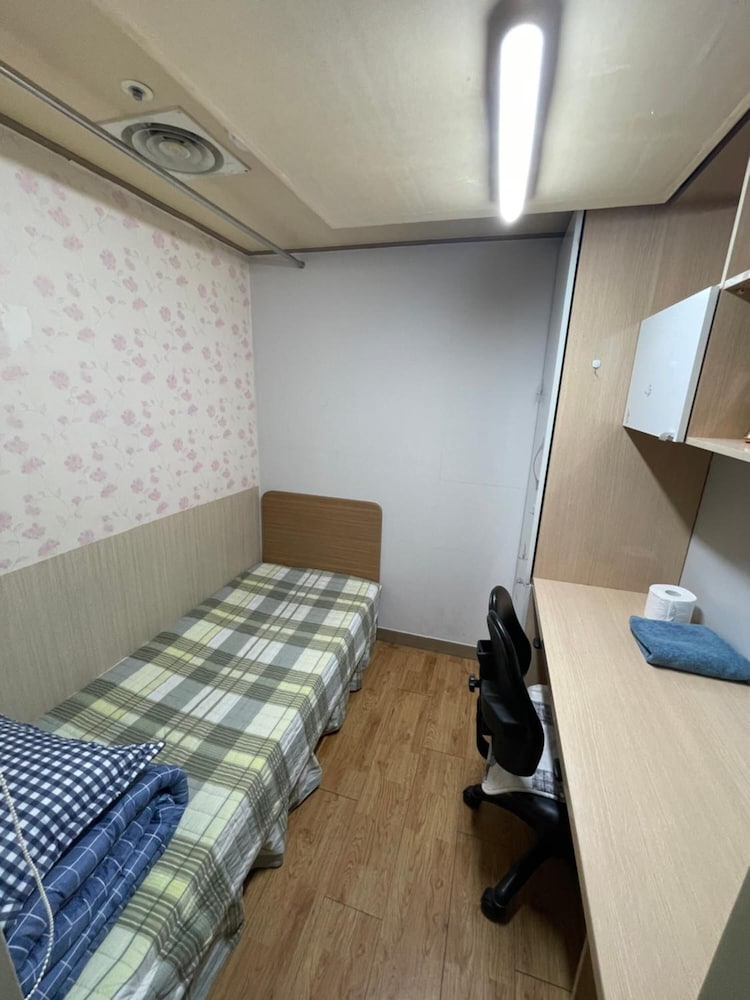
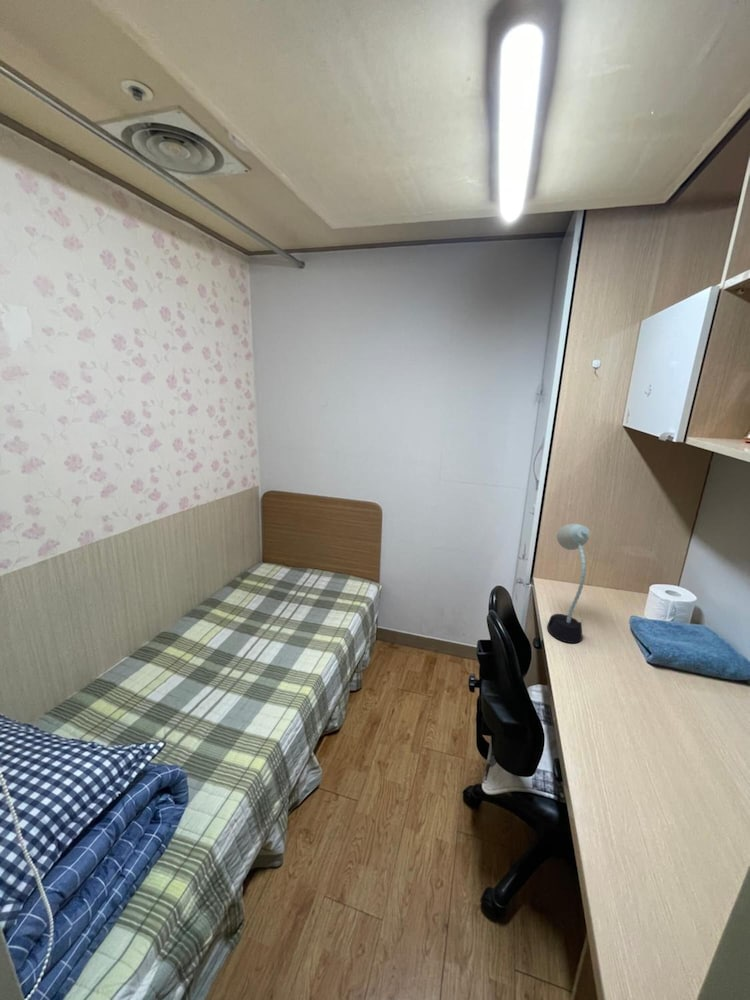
+ desk lamp (580, 579)
